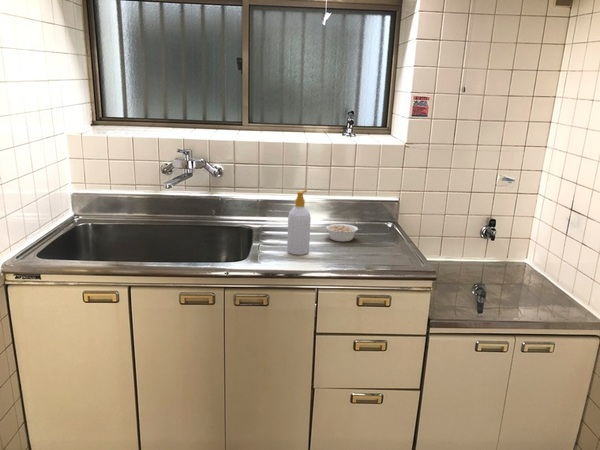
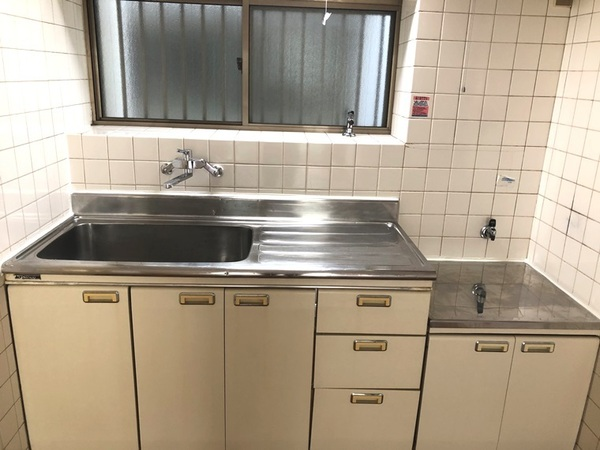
- soap bottle (299, 222)
- legume (342, 232)
